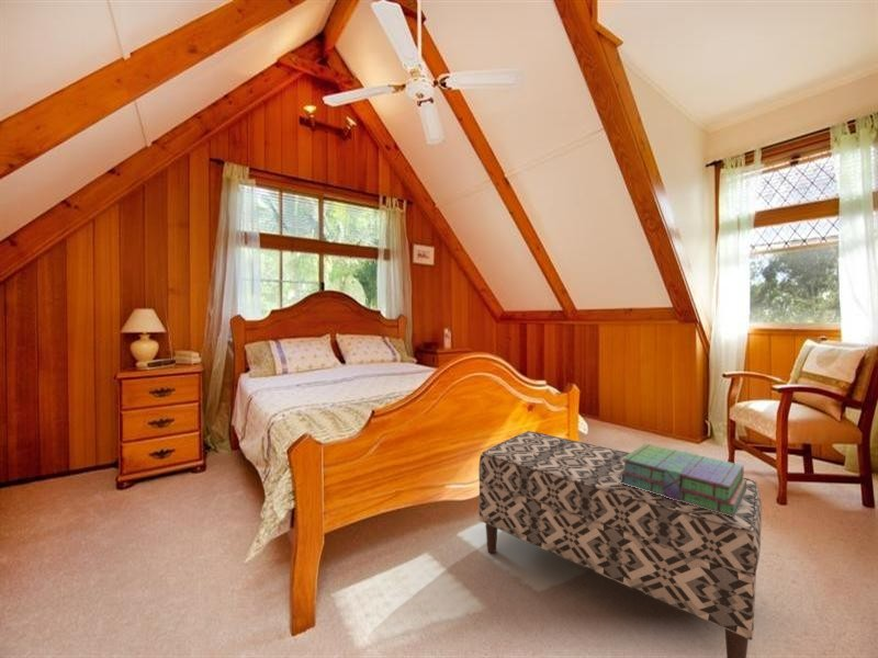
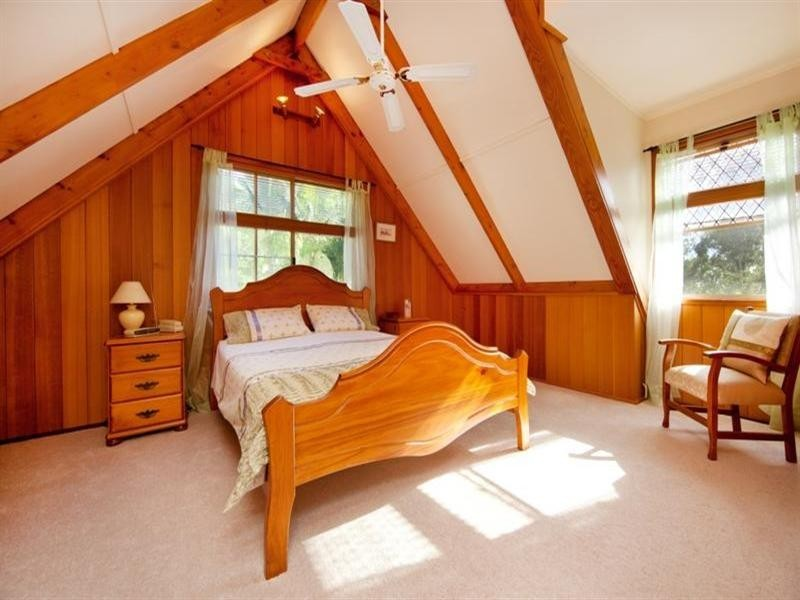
- stack of books (682, 473)
- bench (604, 519)
